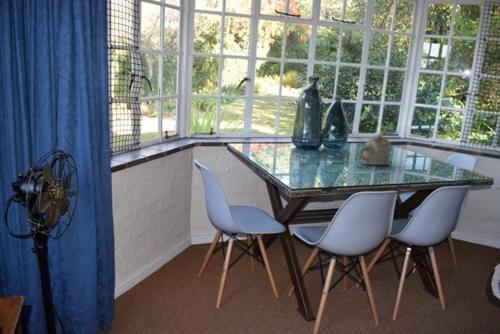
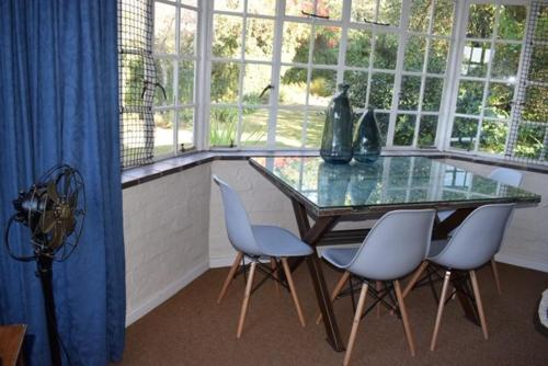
- teapot (376, 148)
